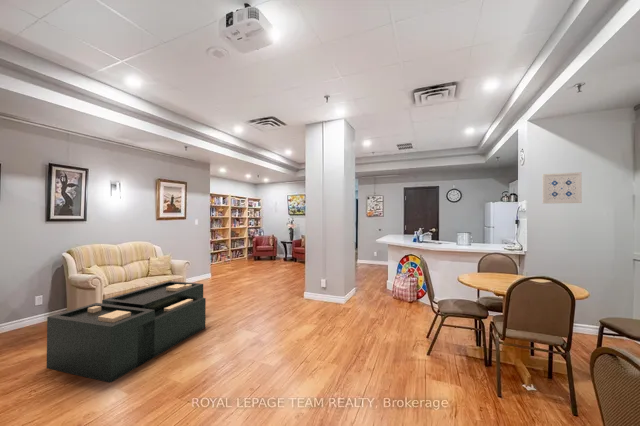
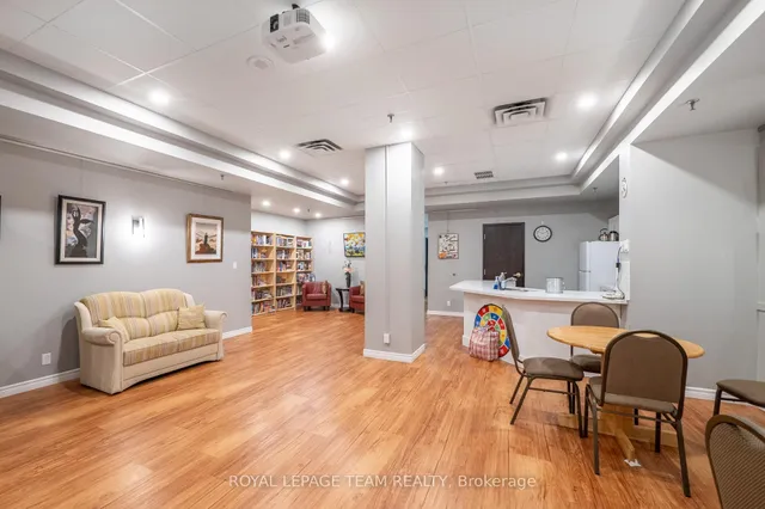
- coffee table (147, 318)
- wall art (561, 188)
